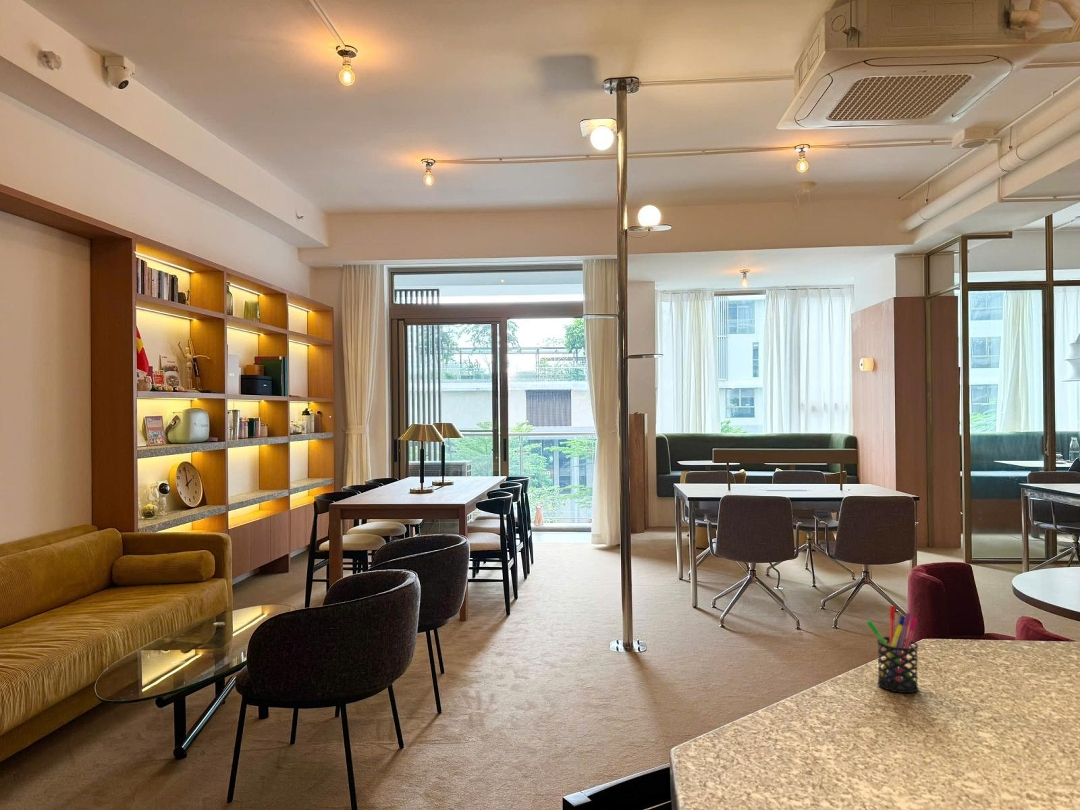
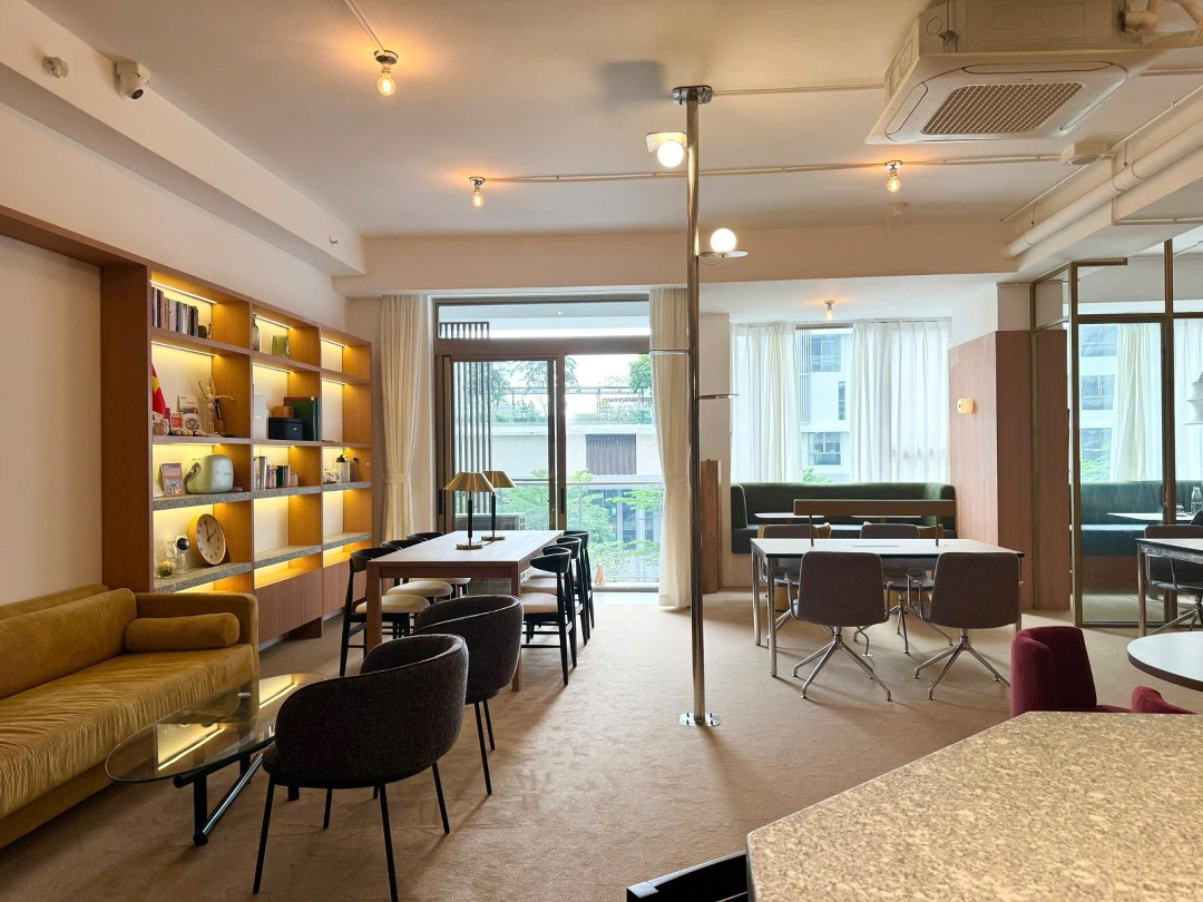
- pen holder (892, 647)
